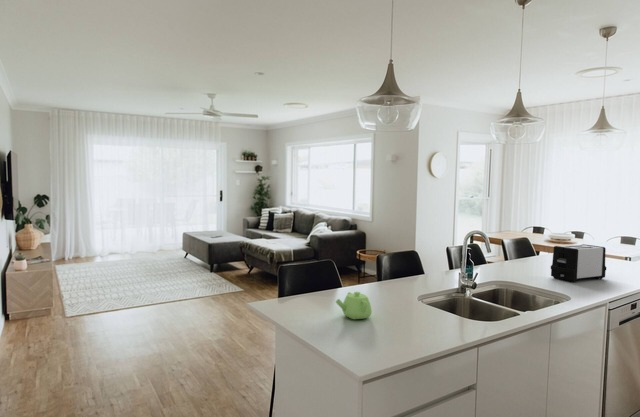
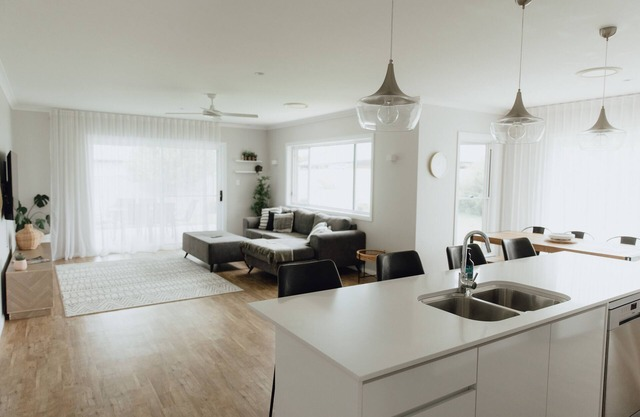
- toaster (578, 262)
- teapot (352, 304)
